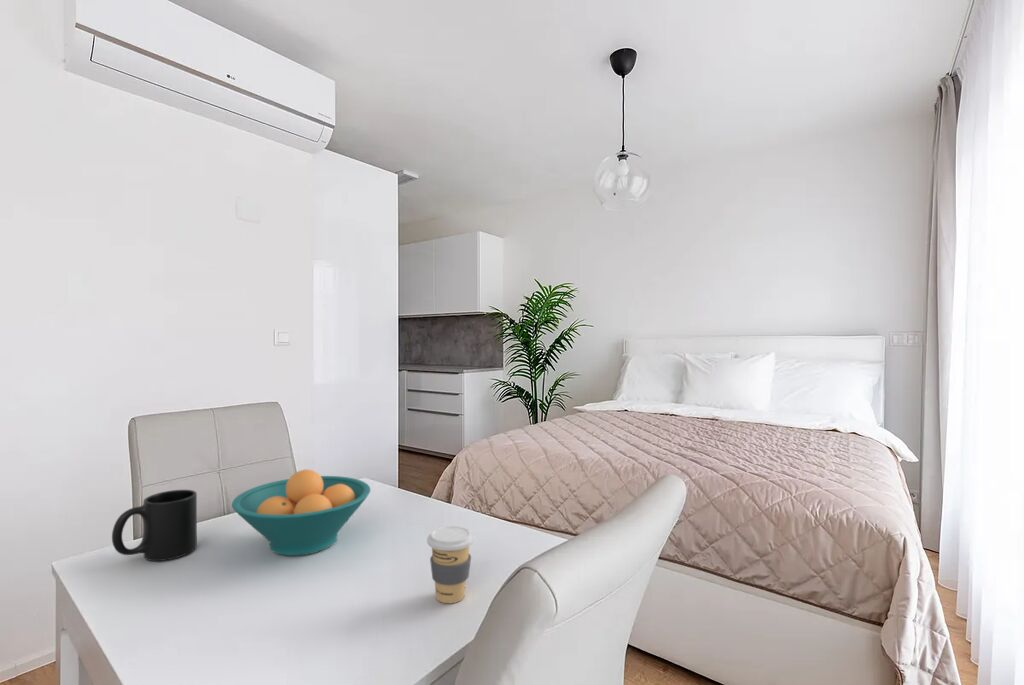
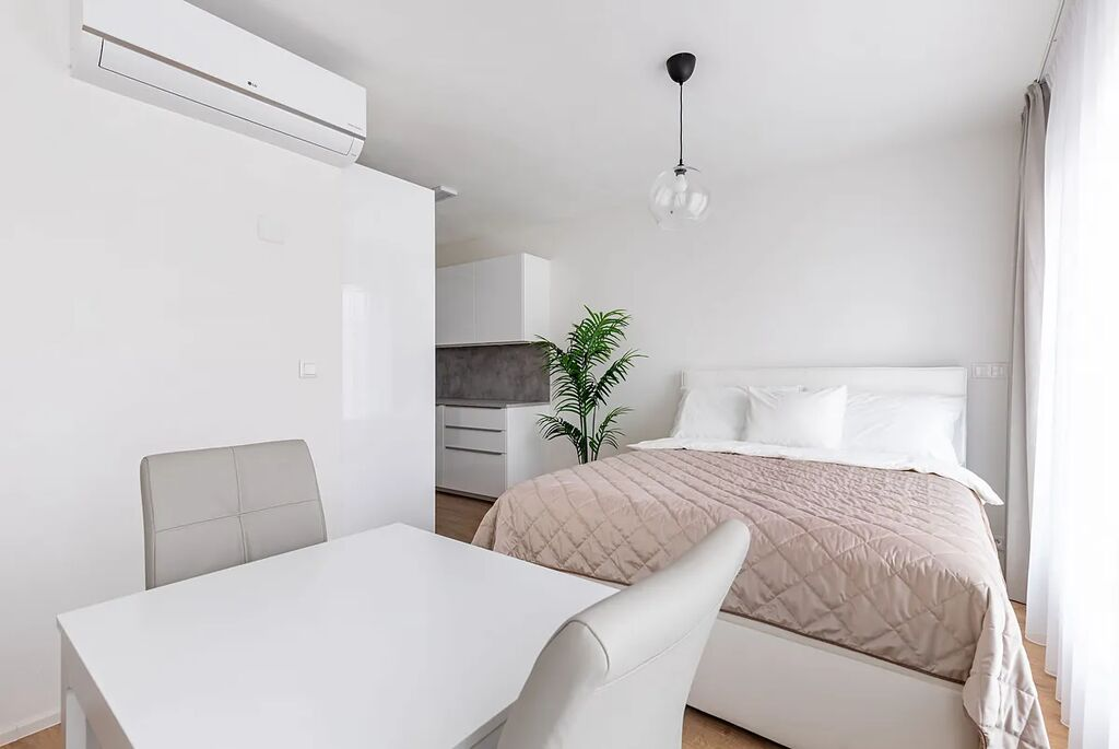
- mug (160, 526)
- coffee cup (450, 564)
- fruit bowl (304, 507)
